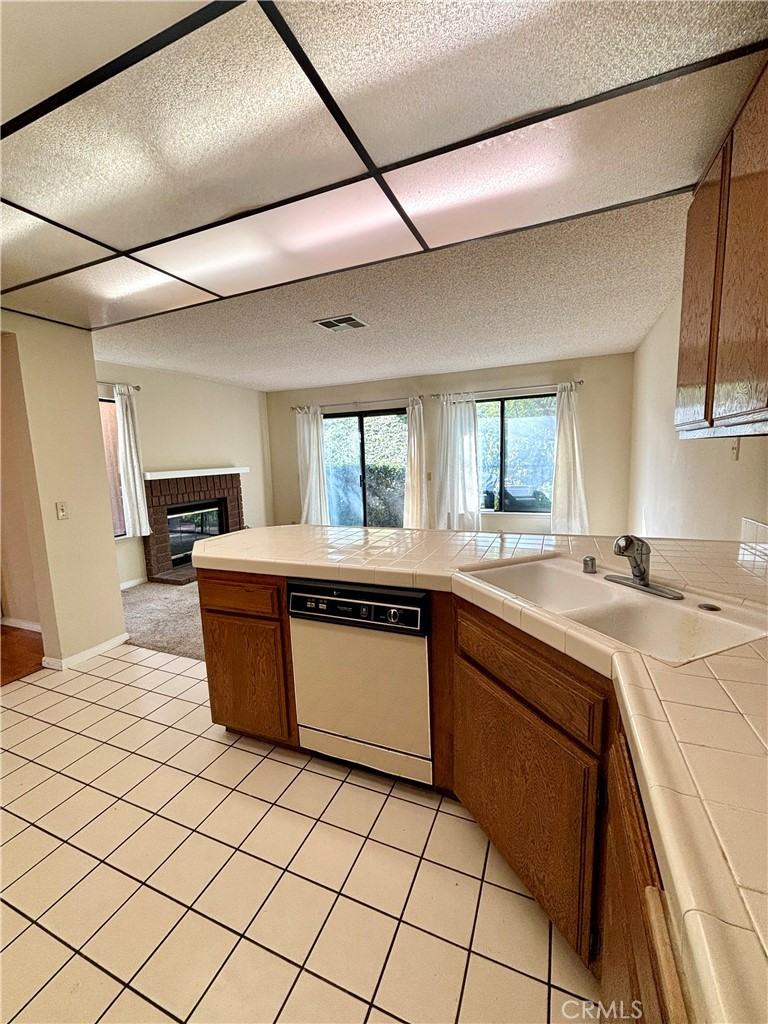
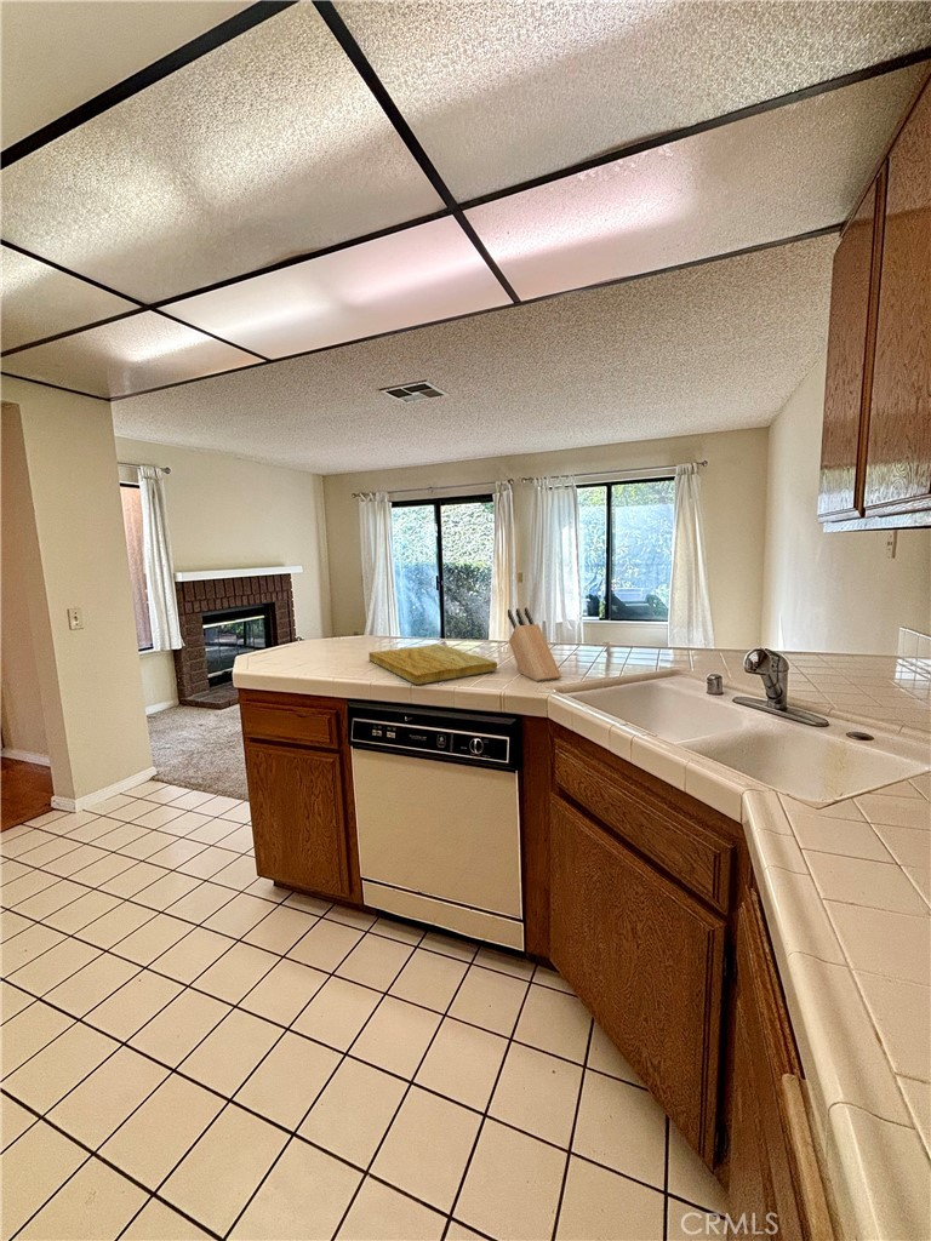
+ cutting board (428, 659)
+ knife block (531, 641)
